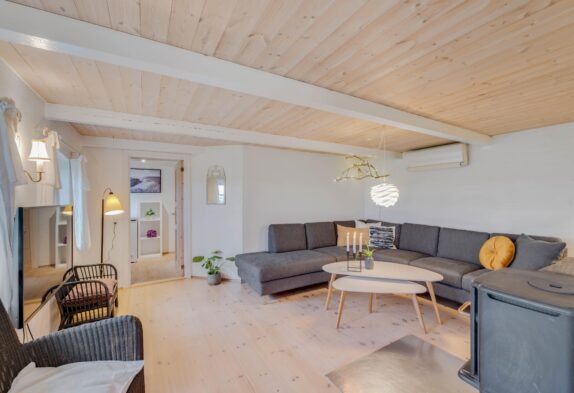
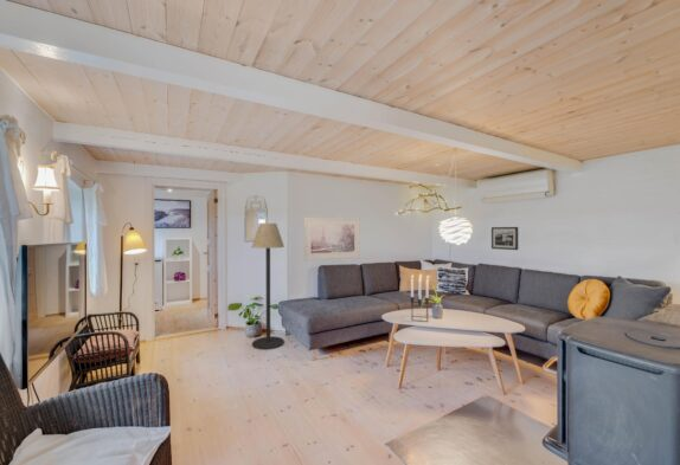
+ floor lamp (268, 283)
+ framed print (333, 238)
+ picture frame (503, 238)
